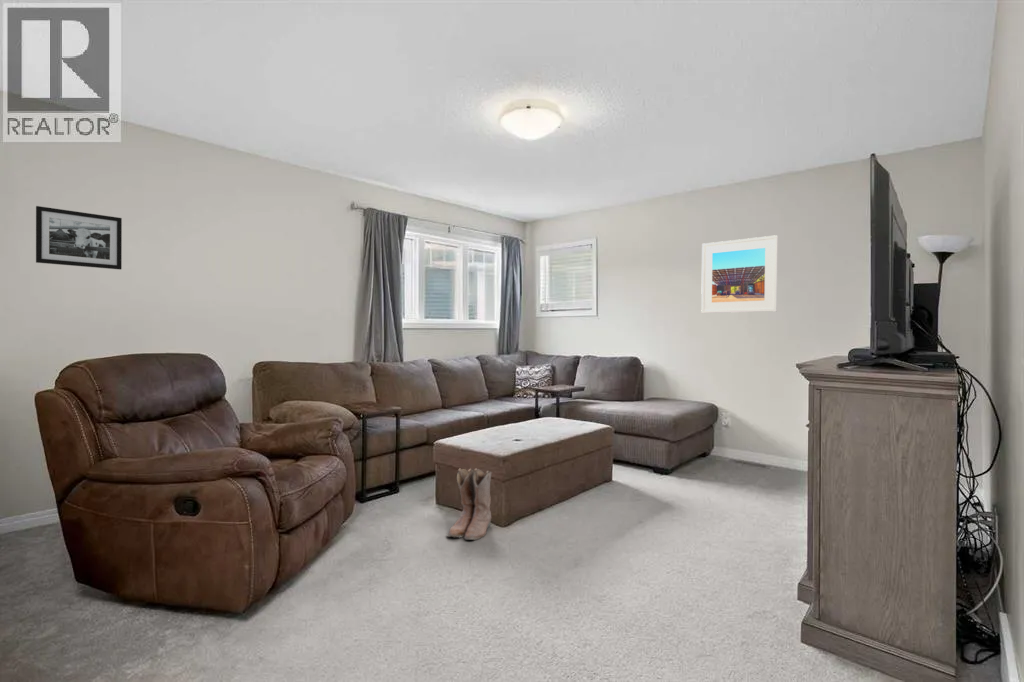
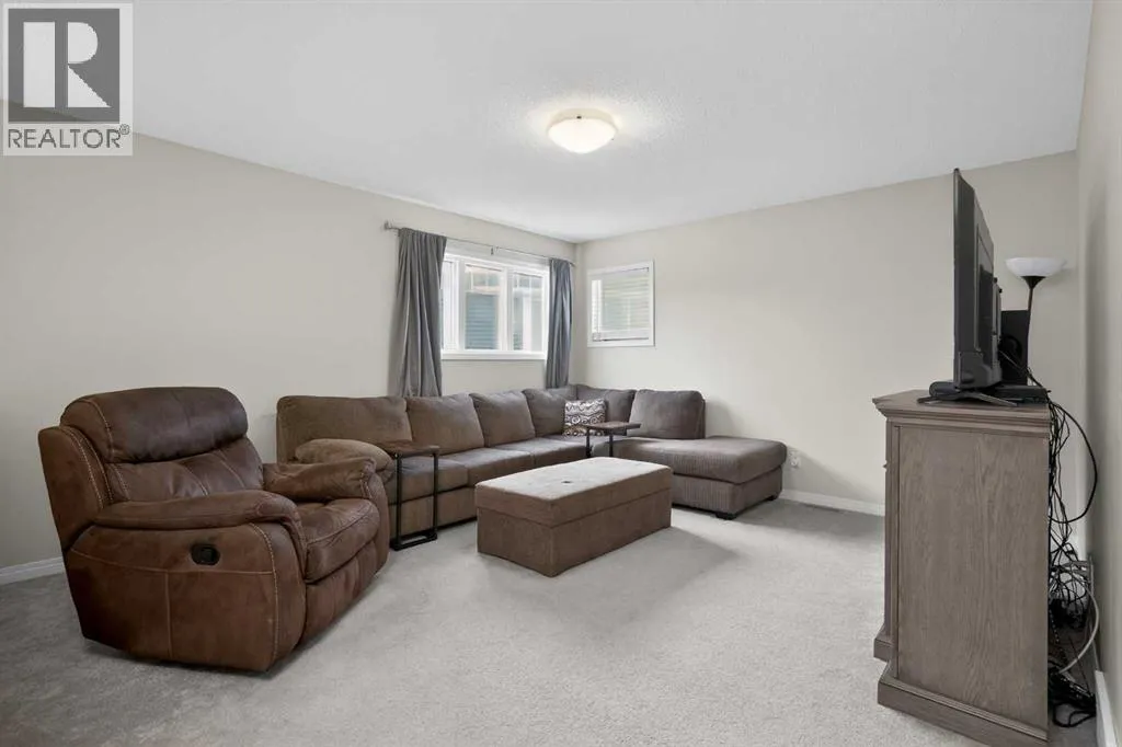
- picture frame (80, 239)
- boots (470, 501)
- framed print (737, 276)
